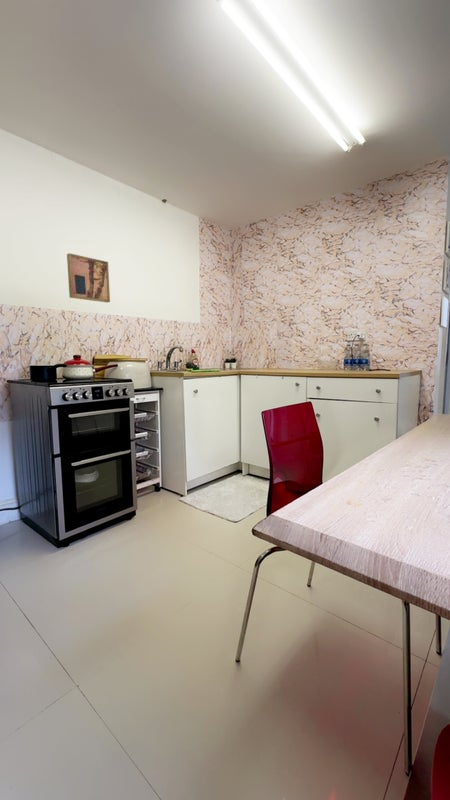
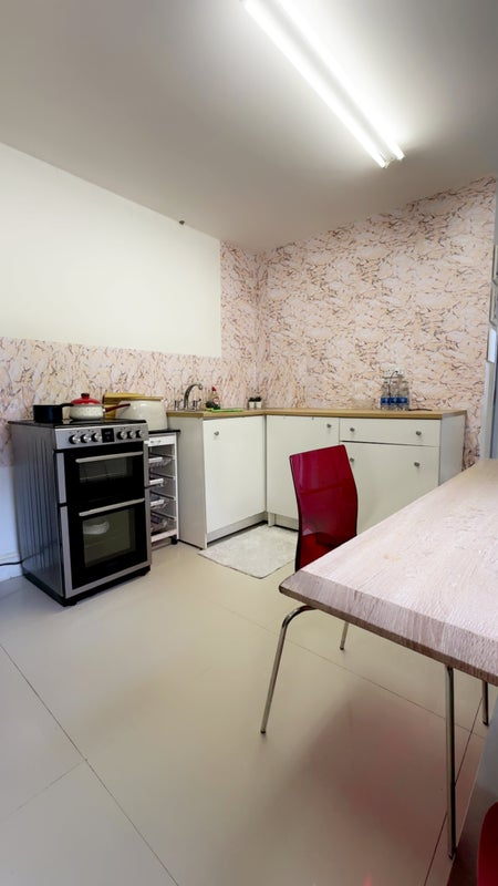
- wall art (89, 279)
